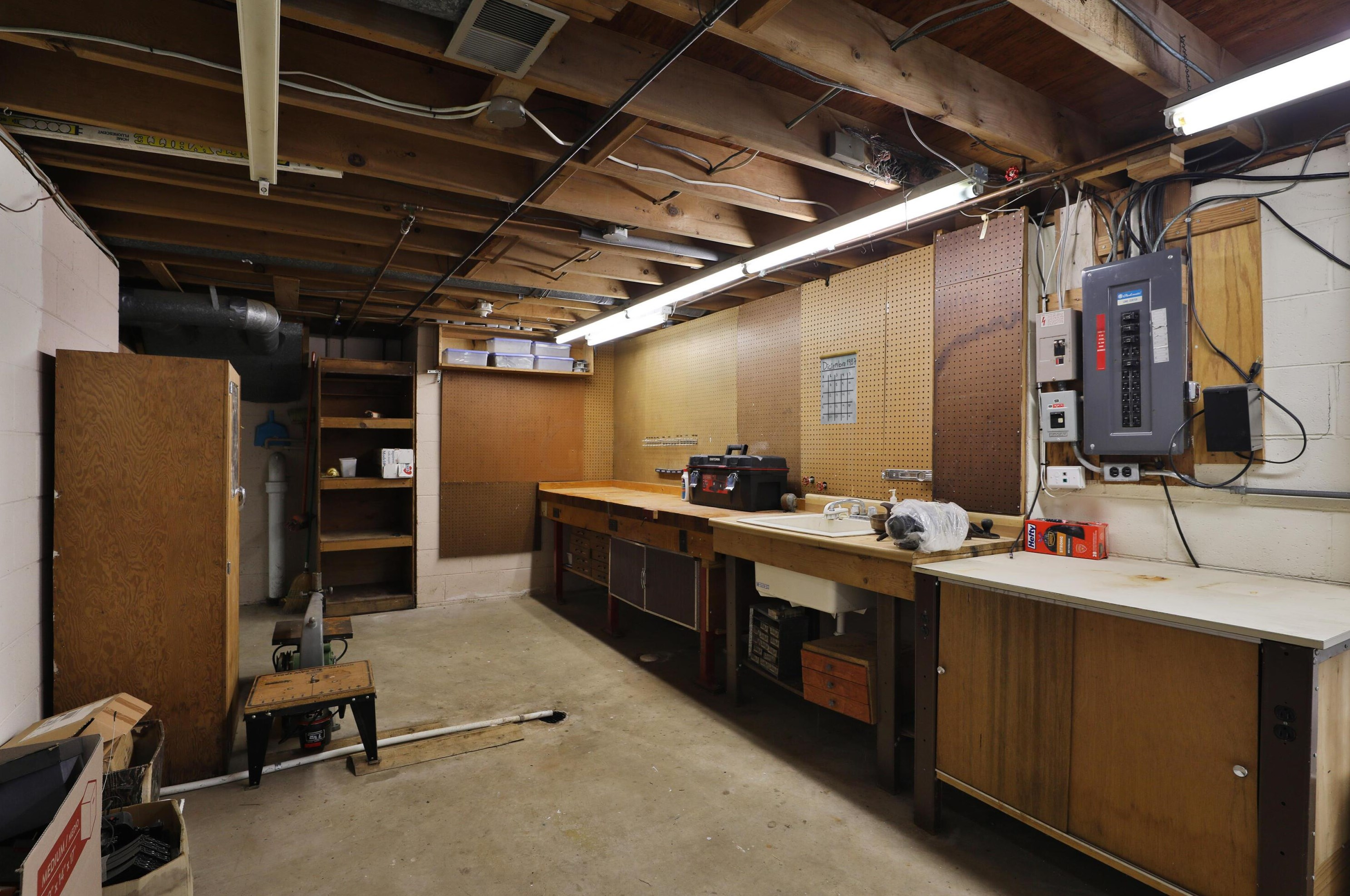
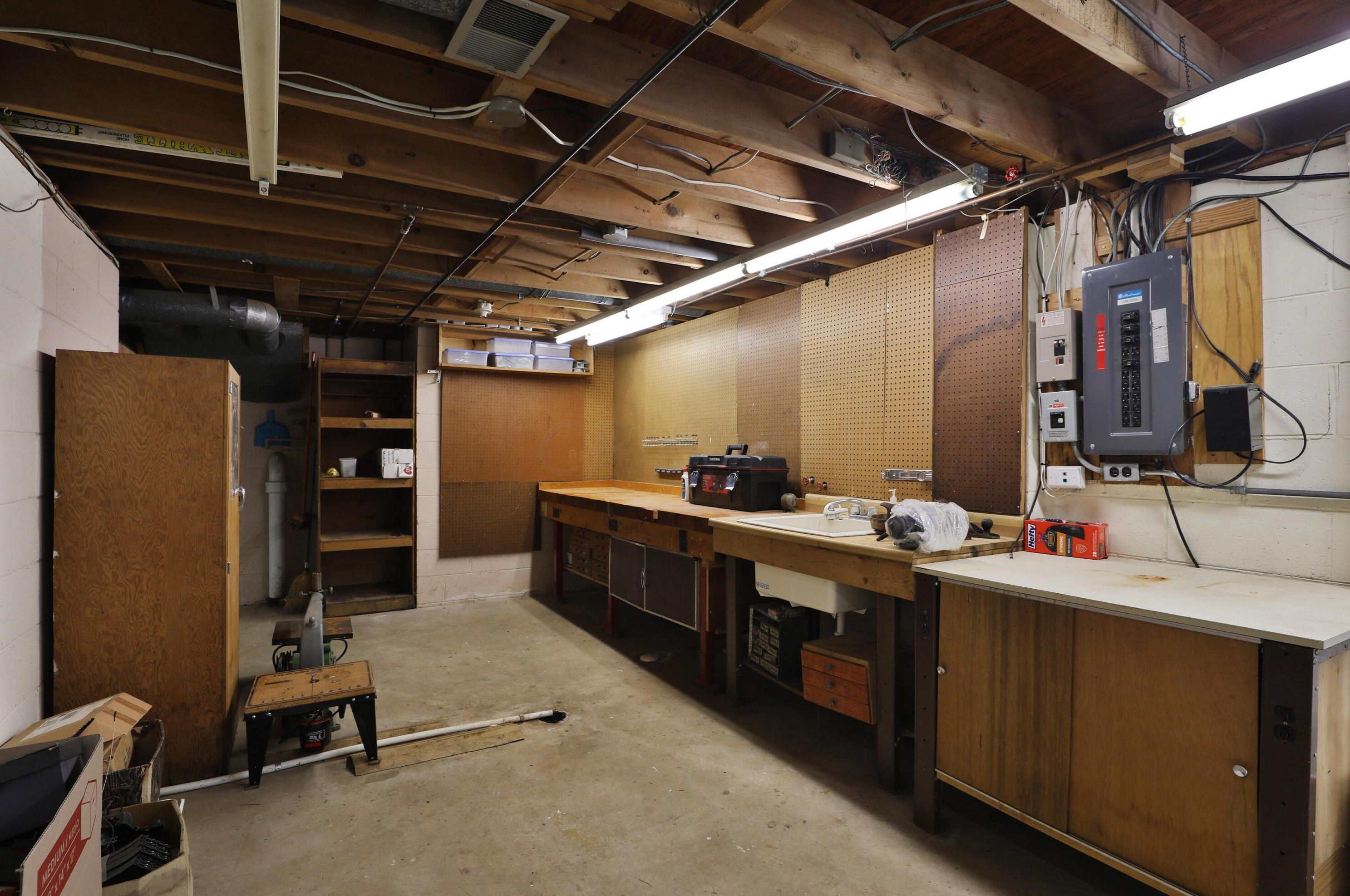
- calendar (838, 379)
